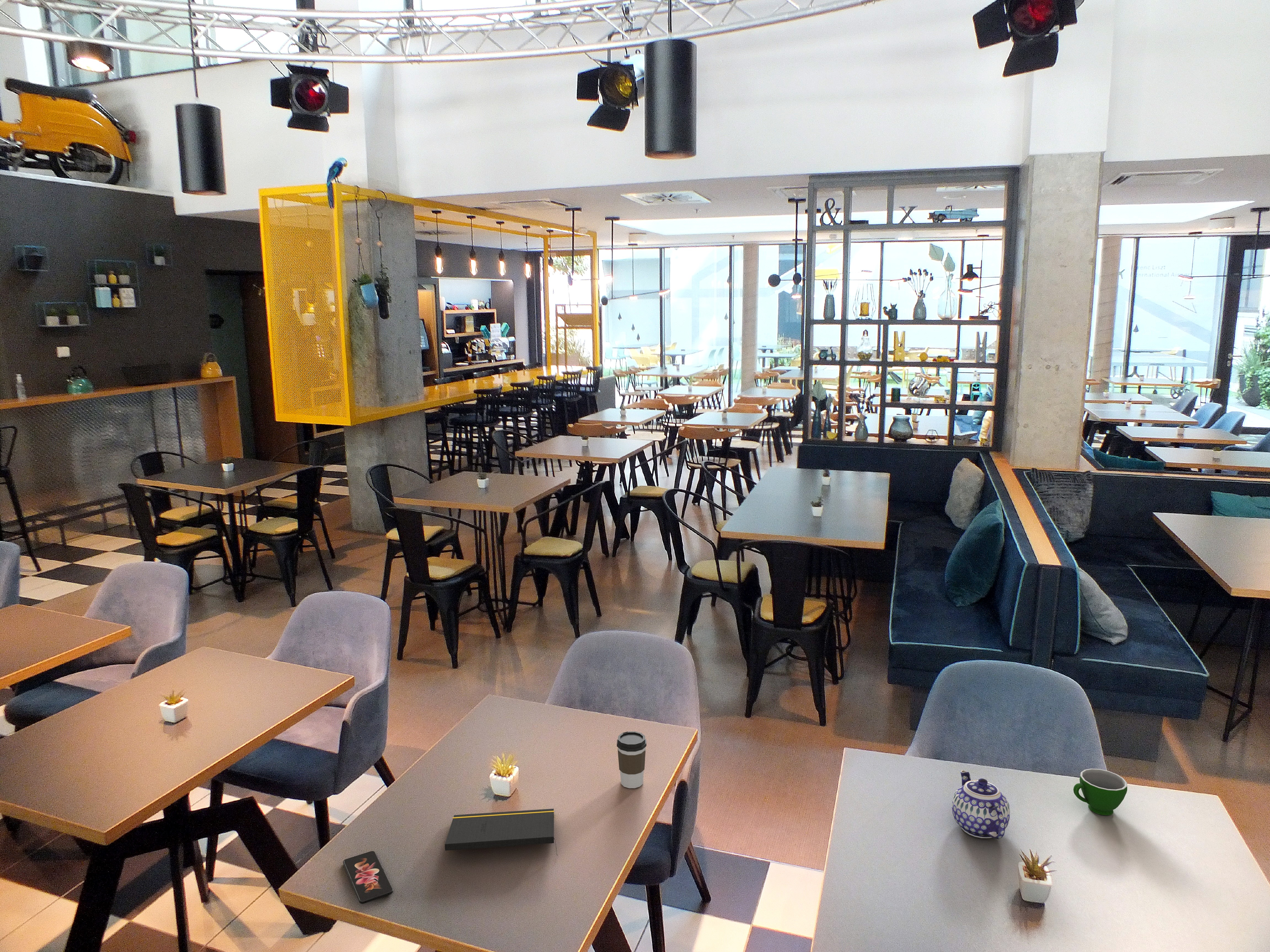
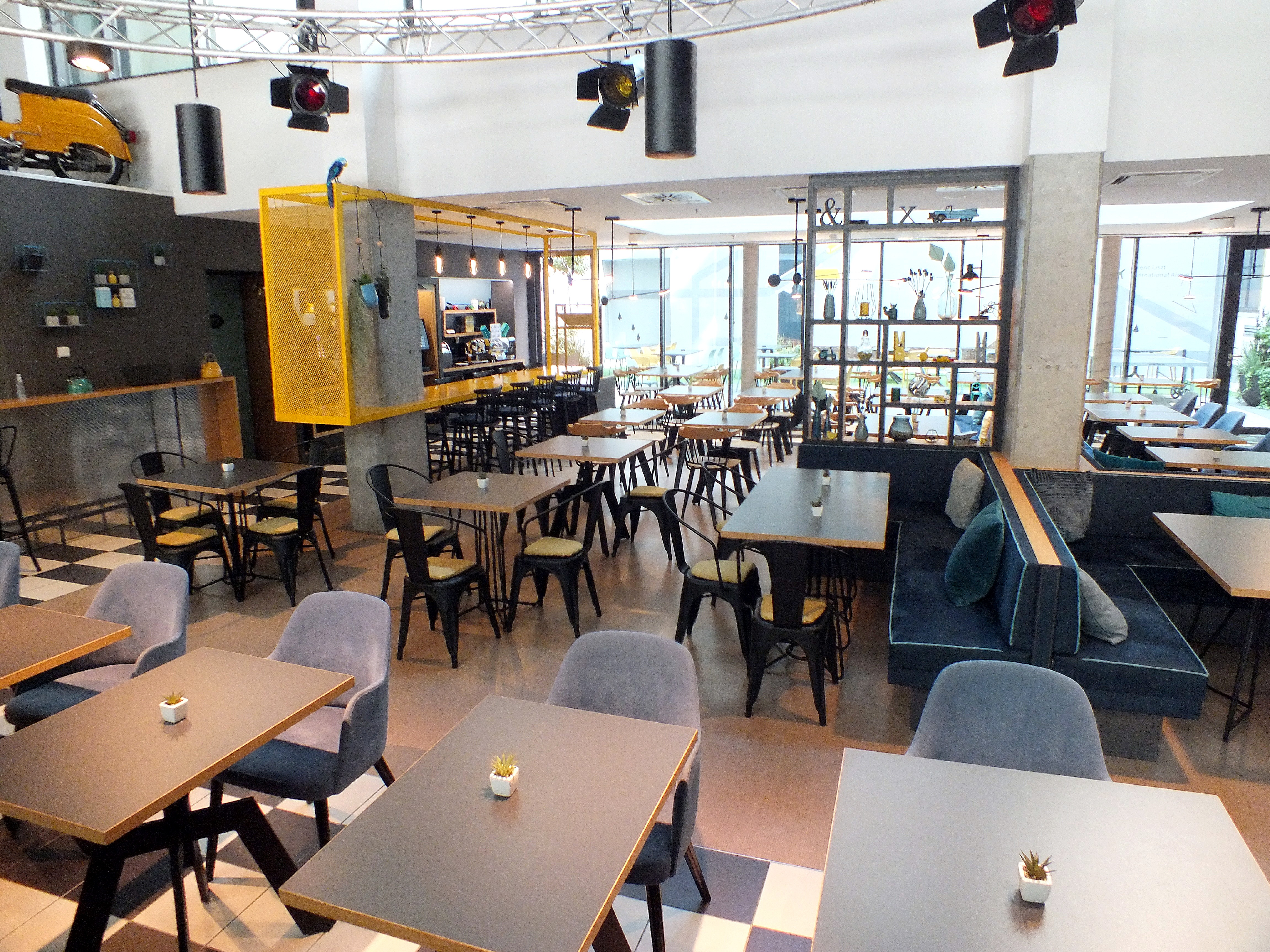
- smartphone (367, 876)
- coffee cup (632, 760)
- notepad (502, 829)
- teacup (1098, 794)
- teapot (981, 804)
